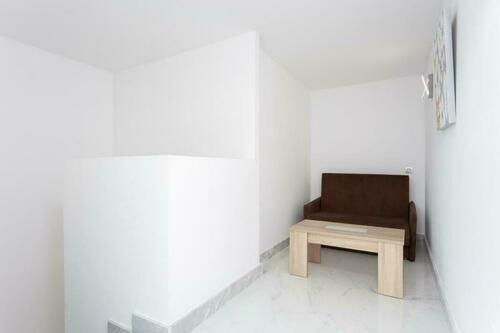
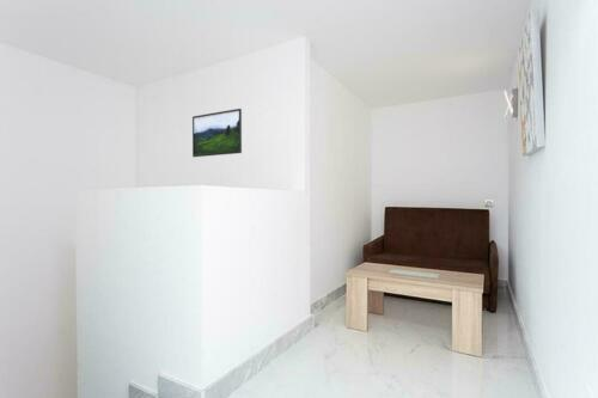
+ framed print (215, 134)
